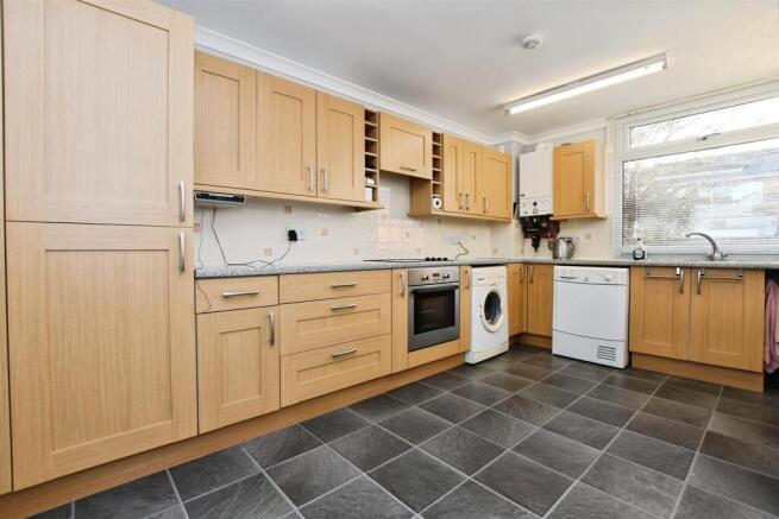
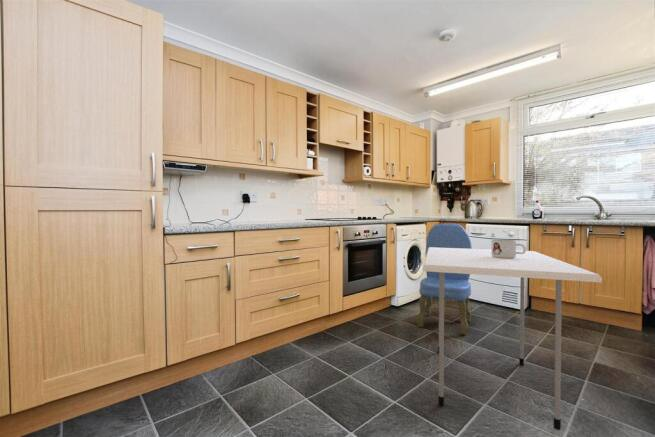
+ dining chair (445, 273)
+ mug (508, 248)
+ dining table (520, 319)
